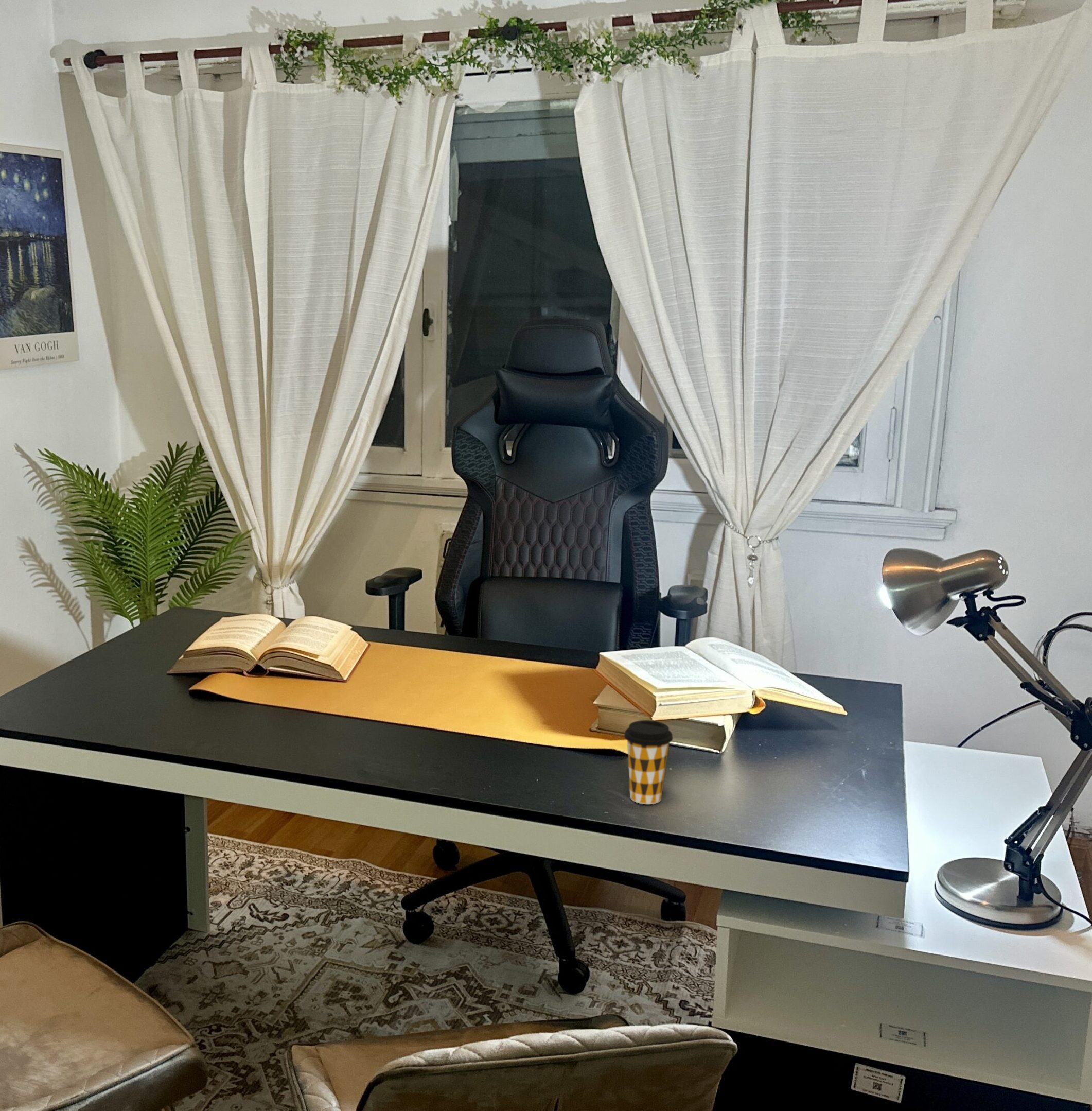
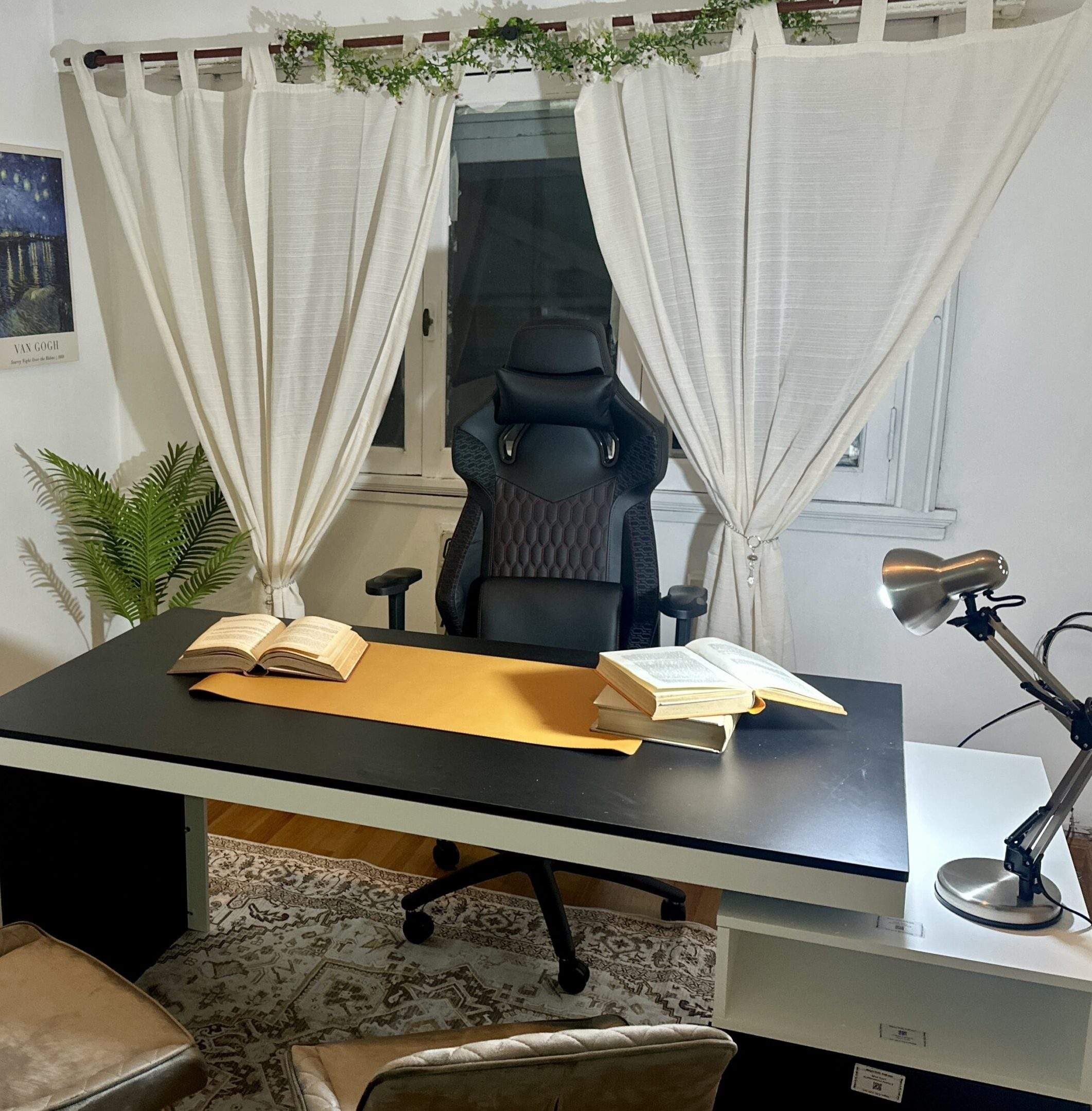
- coffee cup (647, 762)
